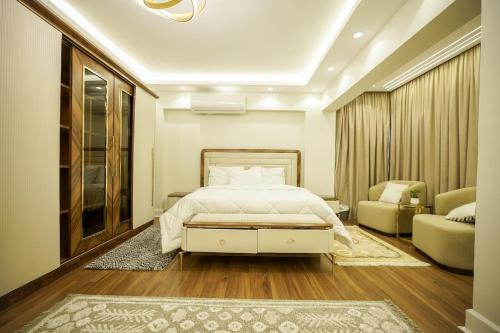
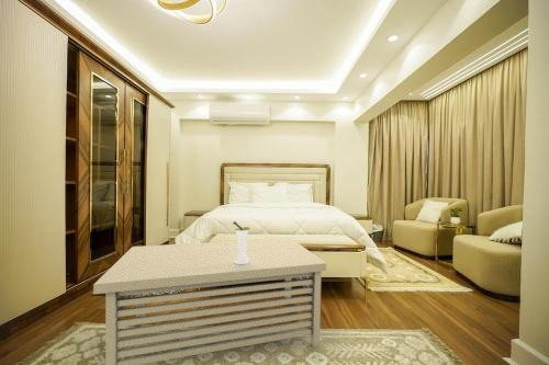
+ coffee table (220, 293)
+ vase (242, 240)
